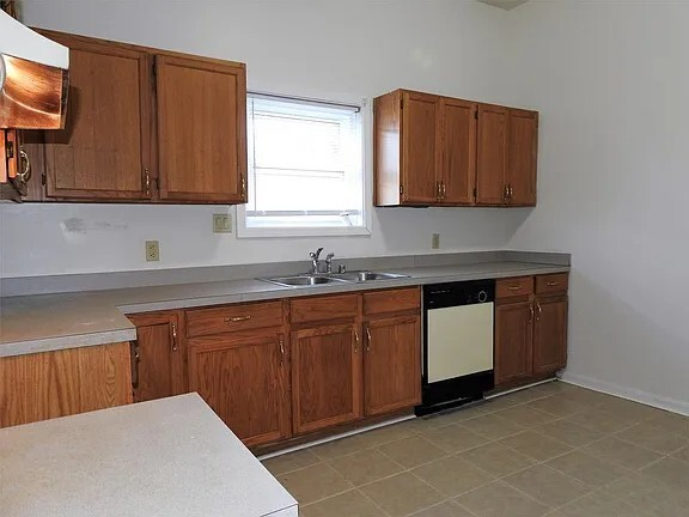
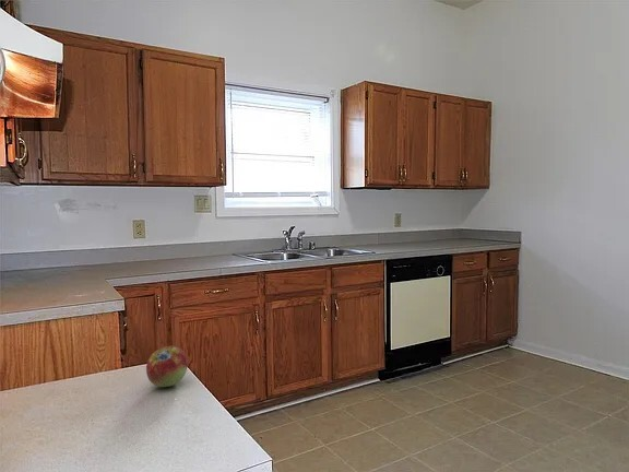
+ fruit (167, 366)
